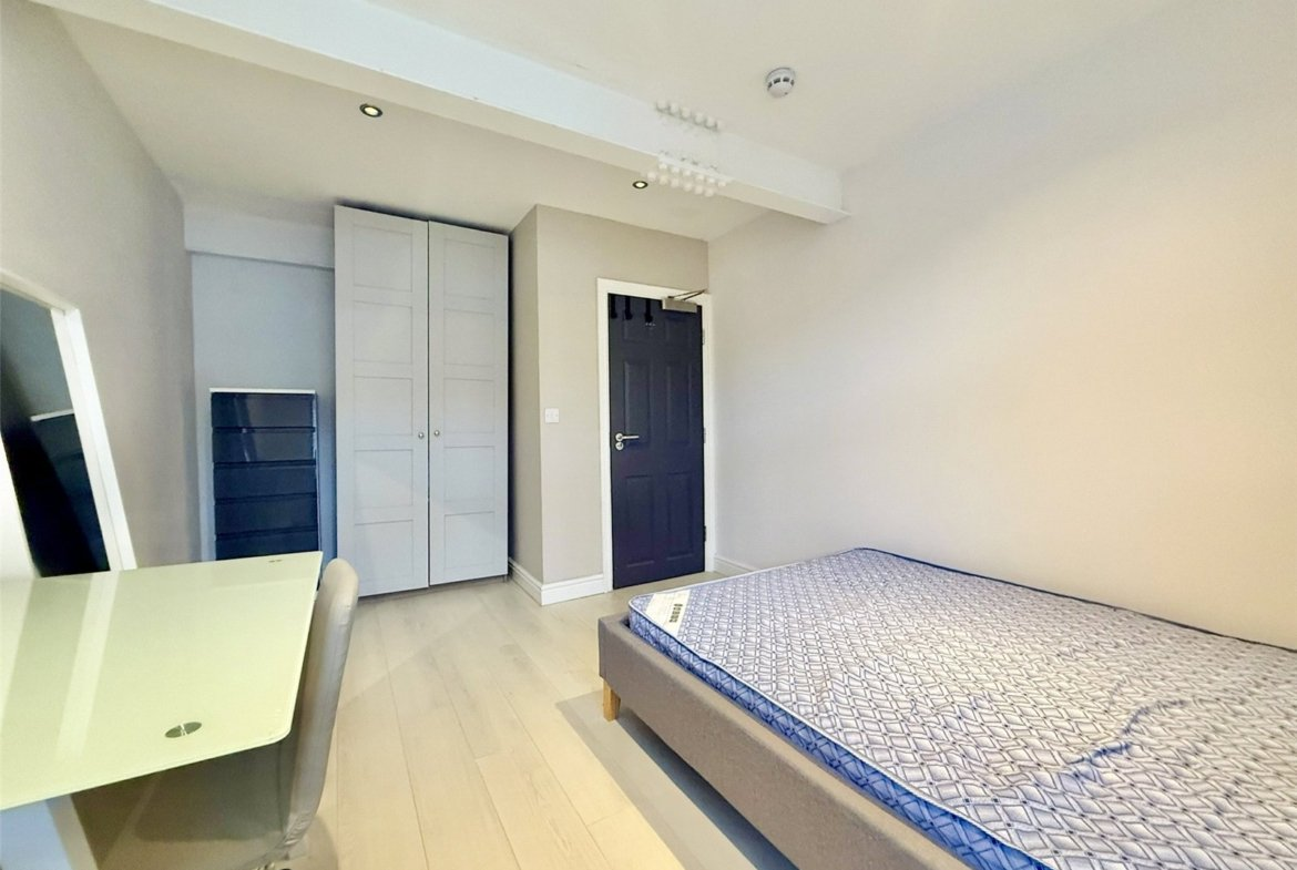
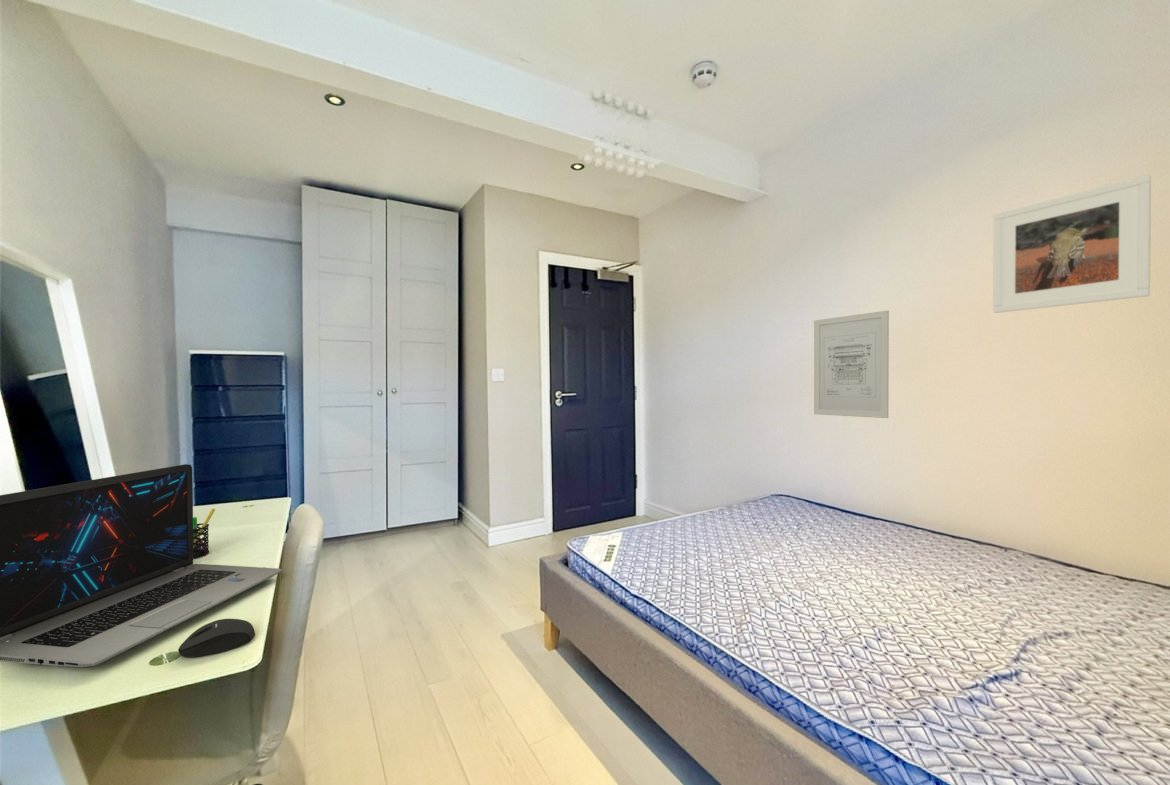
+ mouse (219, 634)
+ wall art (848, 366)
+ pen holder (193, 531)
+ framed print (1064, 251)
+ laptop (152, 546)
